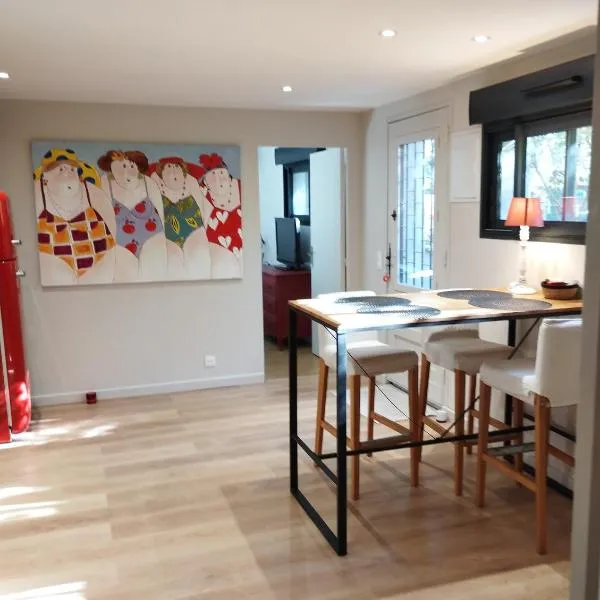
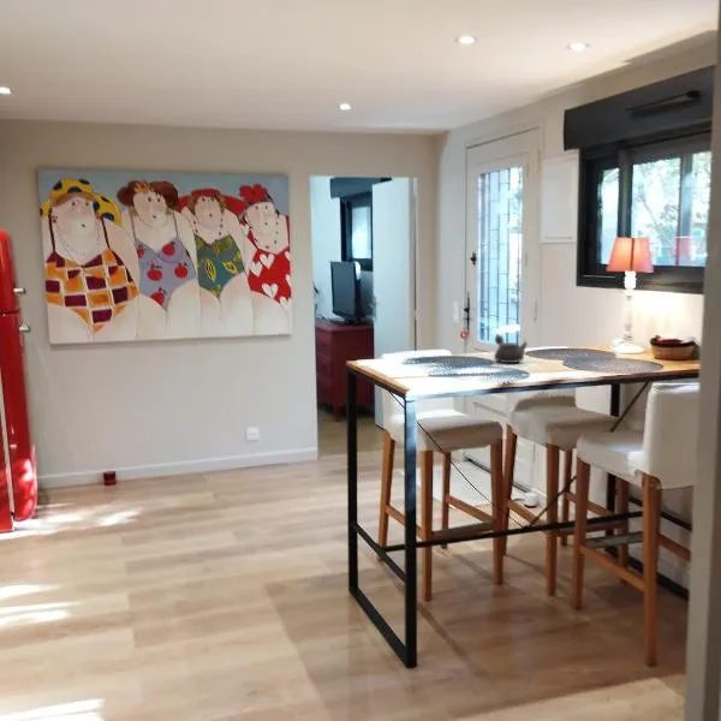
+ teapot (507, 348)
